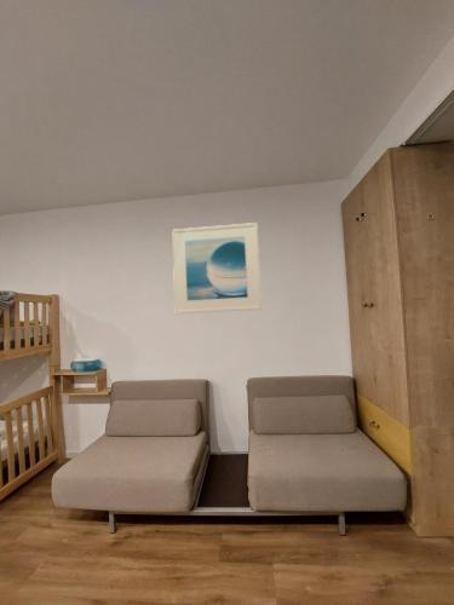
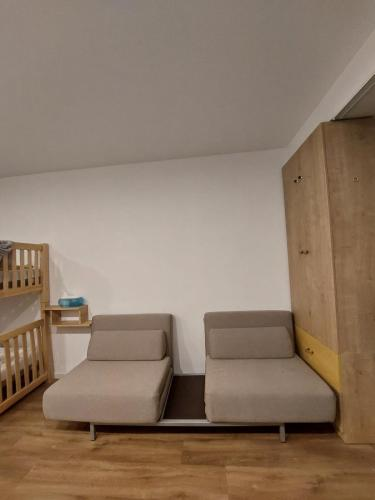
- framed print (215, 269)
